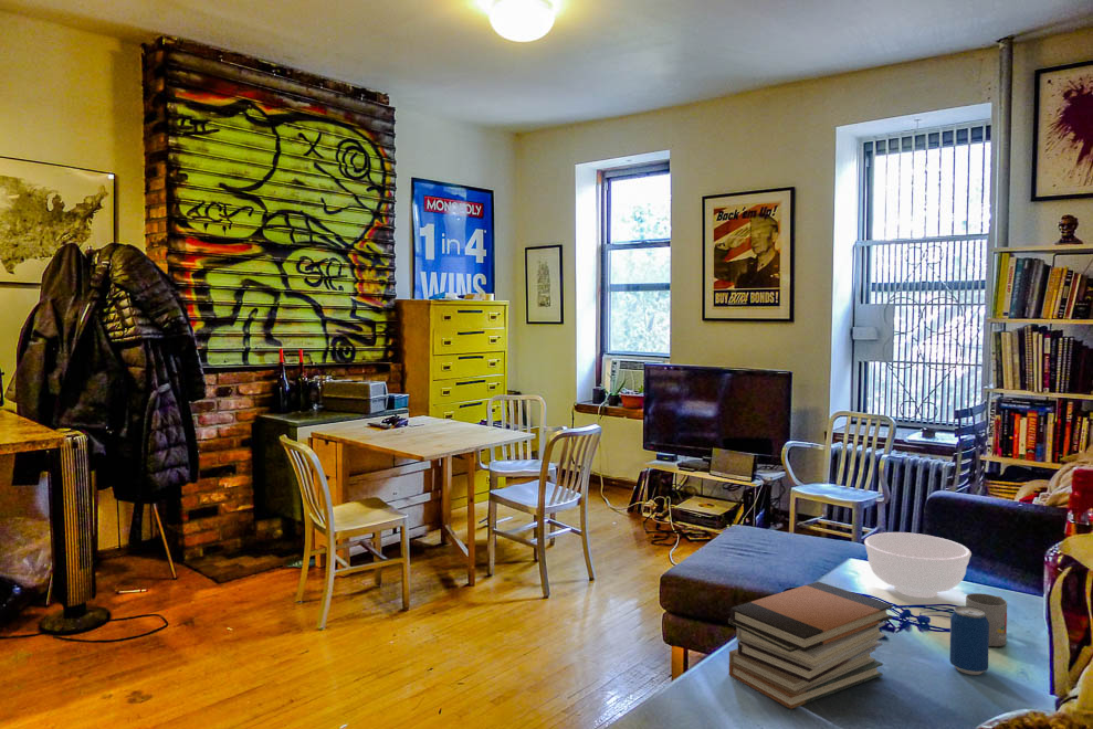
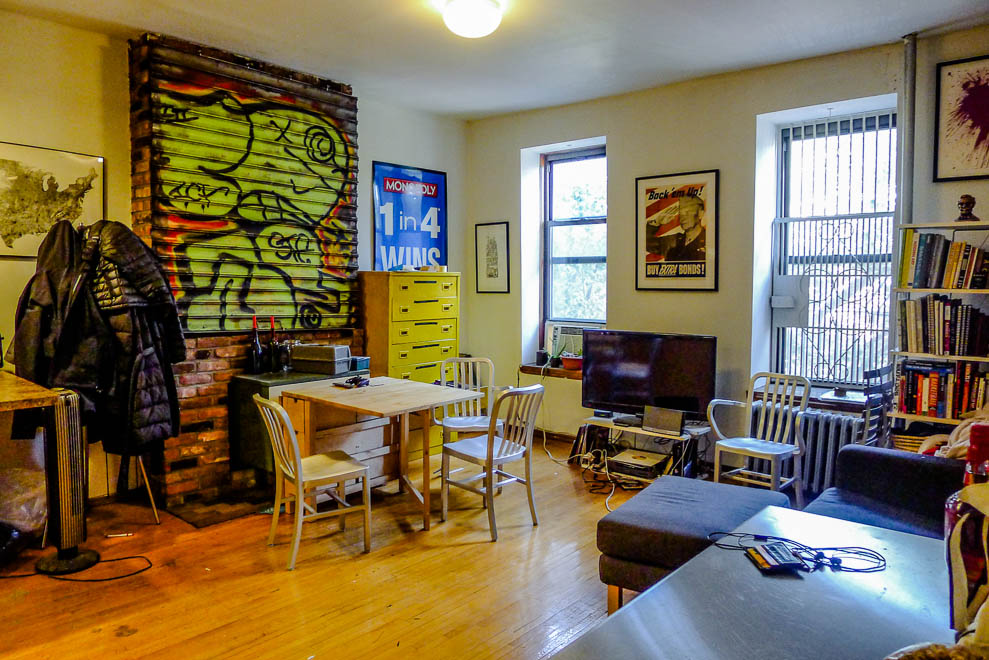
- bowl (915, 568)
- mug (988, 616)
- beverage can (969, 640)
- book stack (809, 640)
